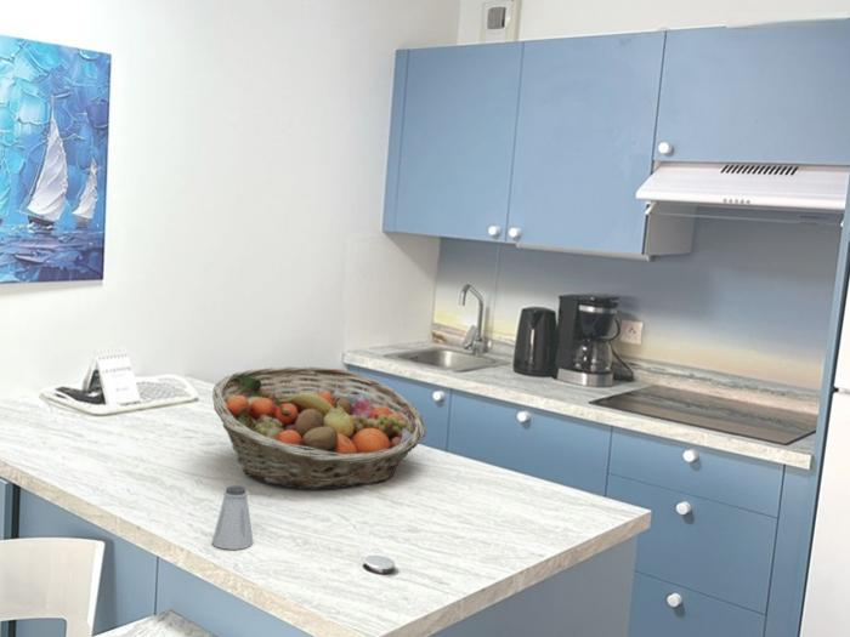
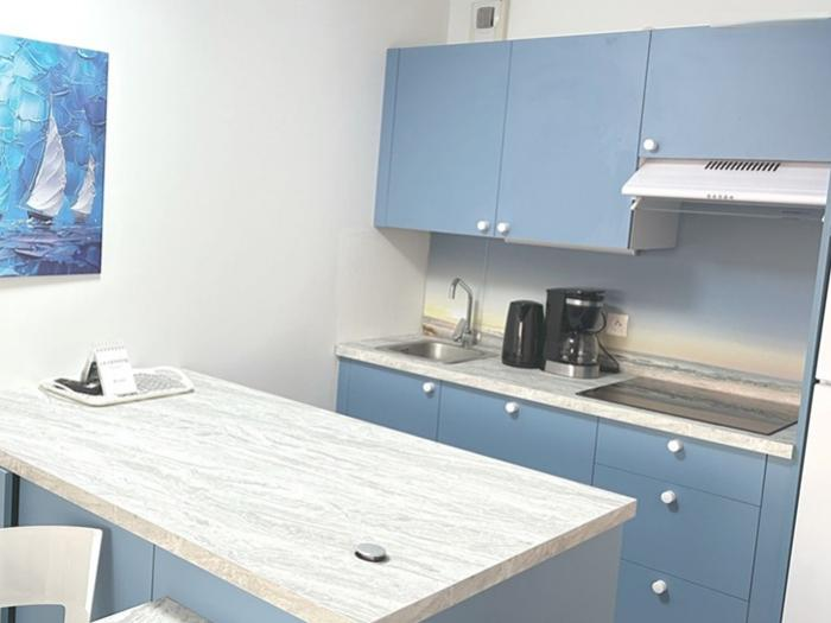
- saltshaker (233, 514)
- fruit basket (319, 425)
